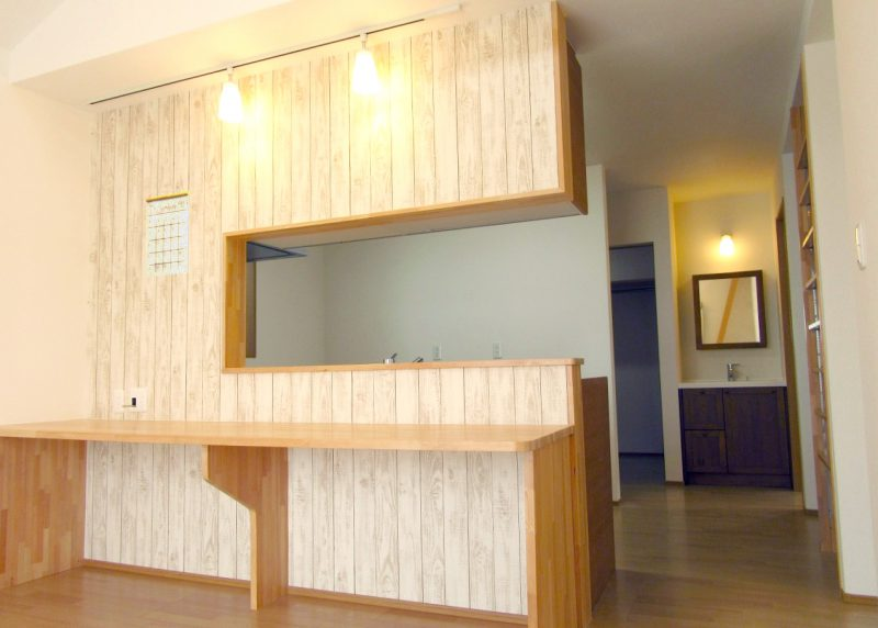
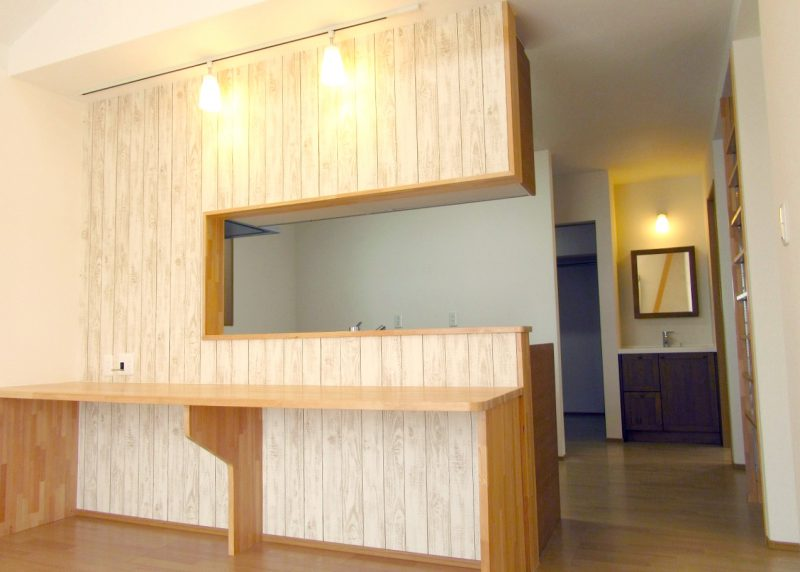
- calendar (167, 224)
